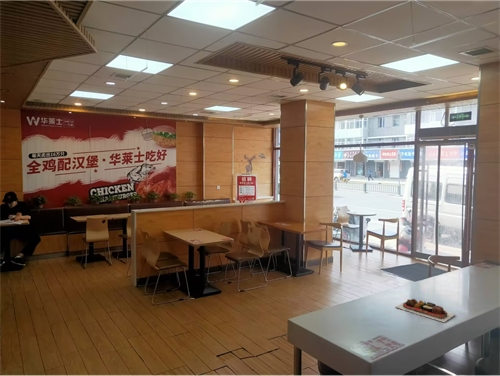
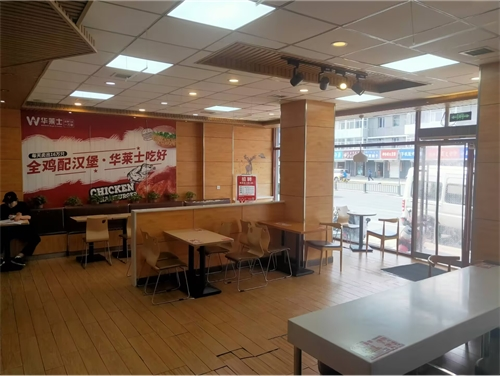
- food tray (424, 306)
